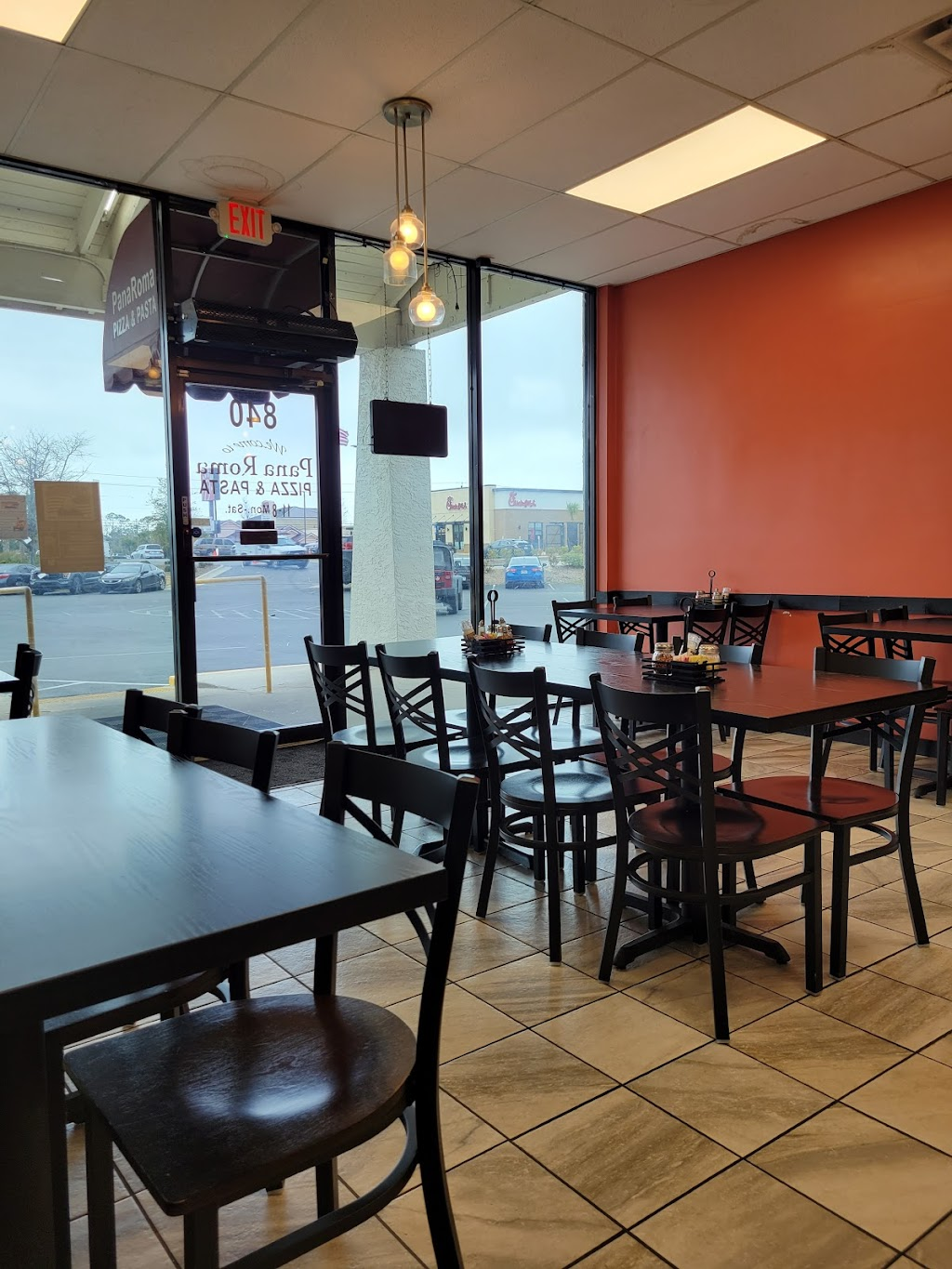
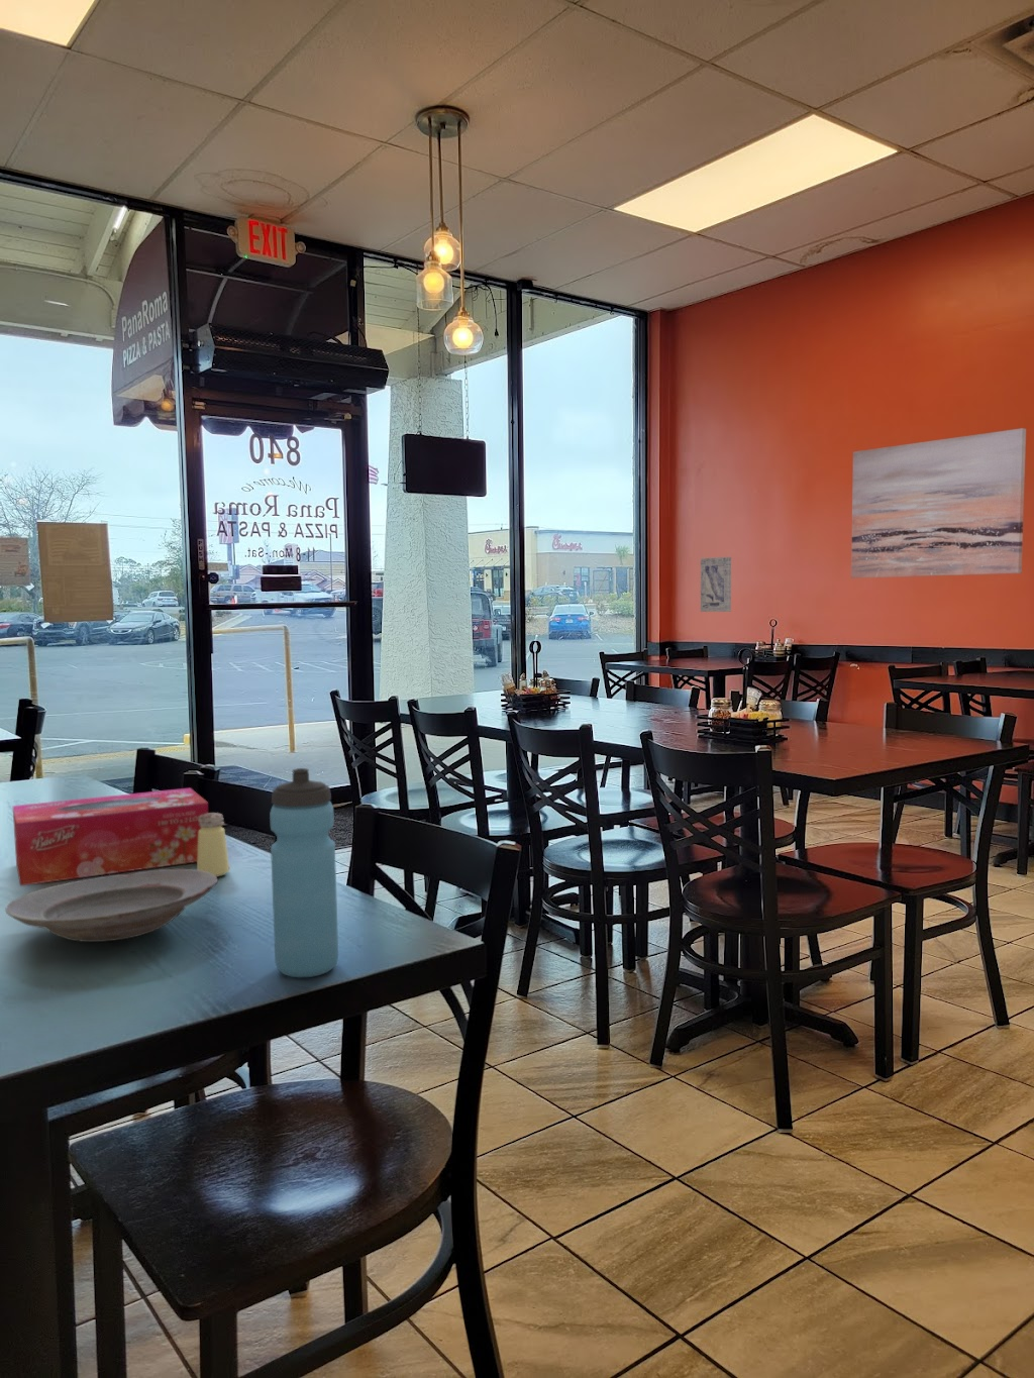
+ saltshaker (212, 843)
+ wall art (932, 509)
+ tissue box (111, 833)
+ water bottle (304, 869)
+ wall art (715, 584)
+ plate (116, 909)
